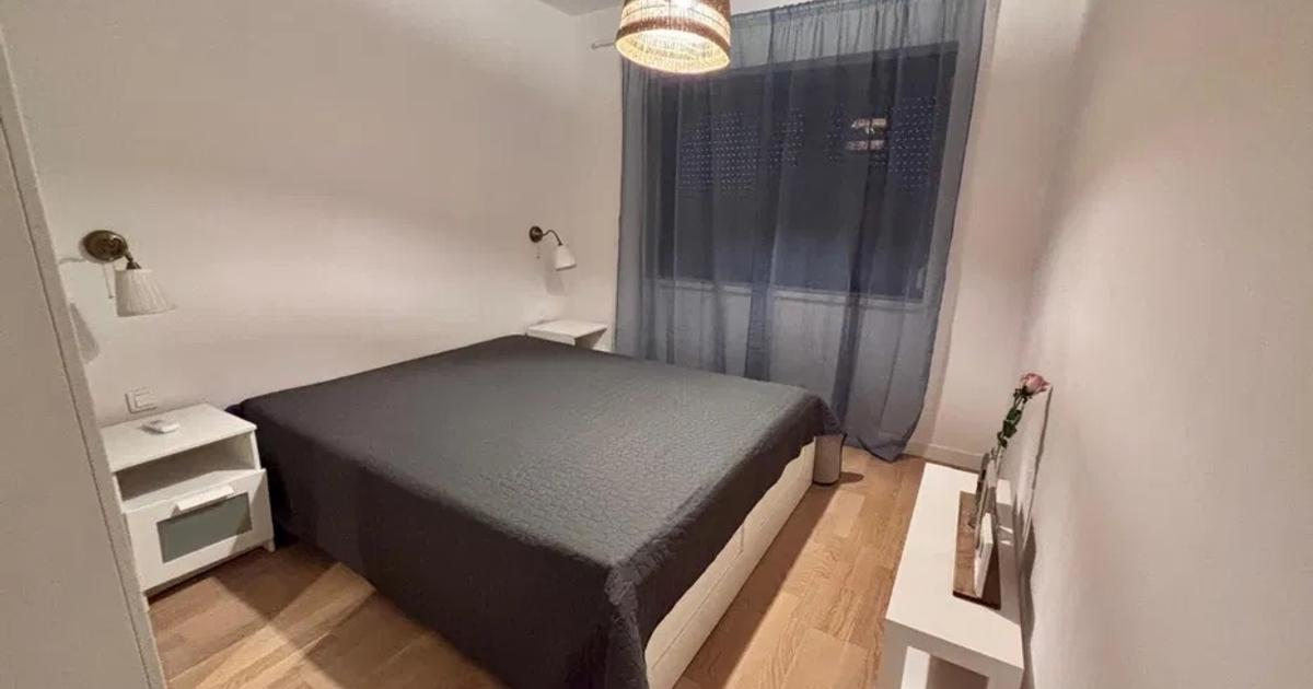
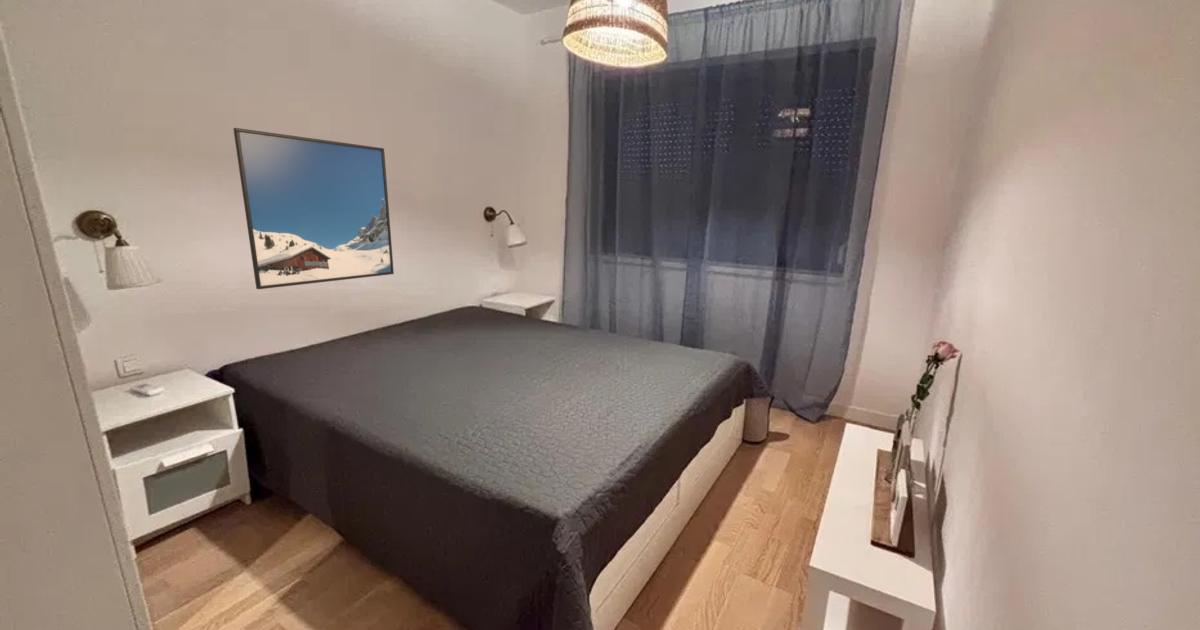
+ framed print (325, 212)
